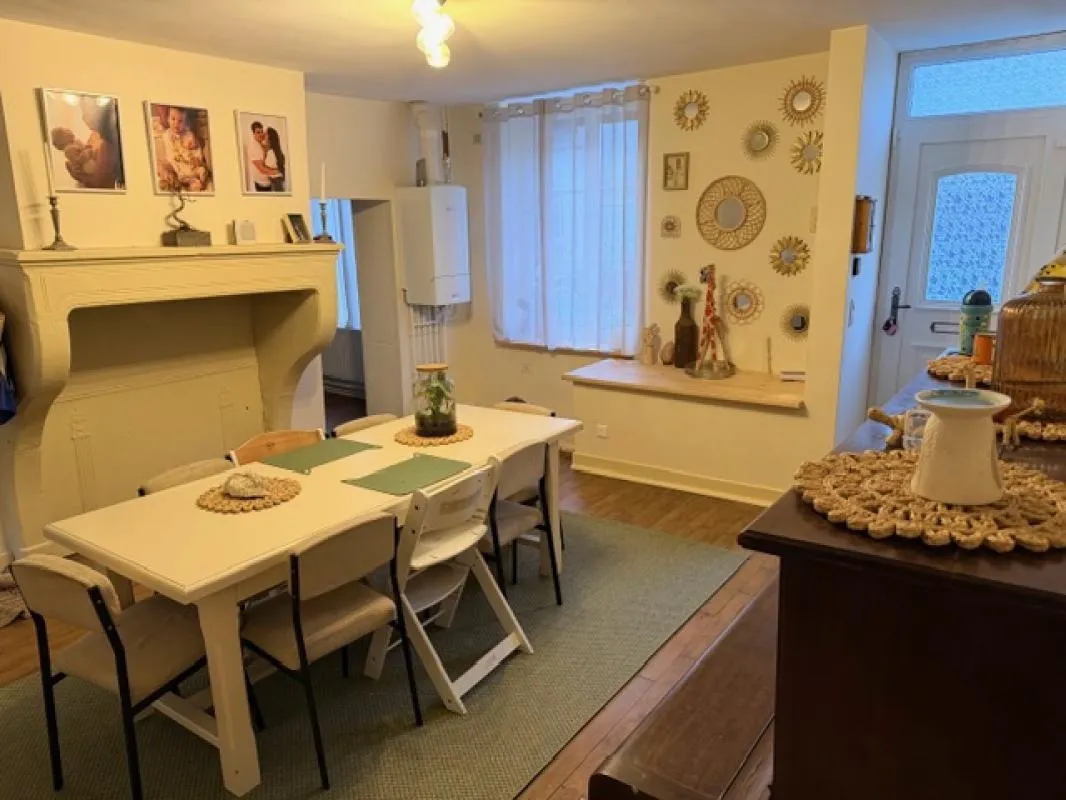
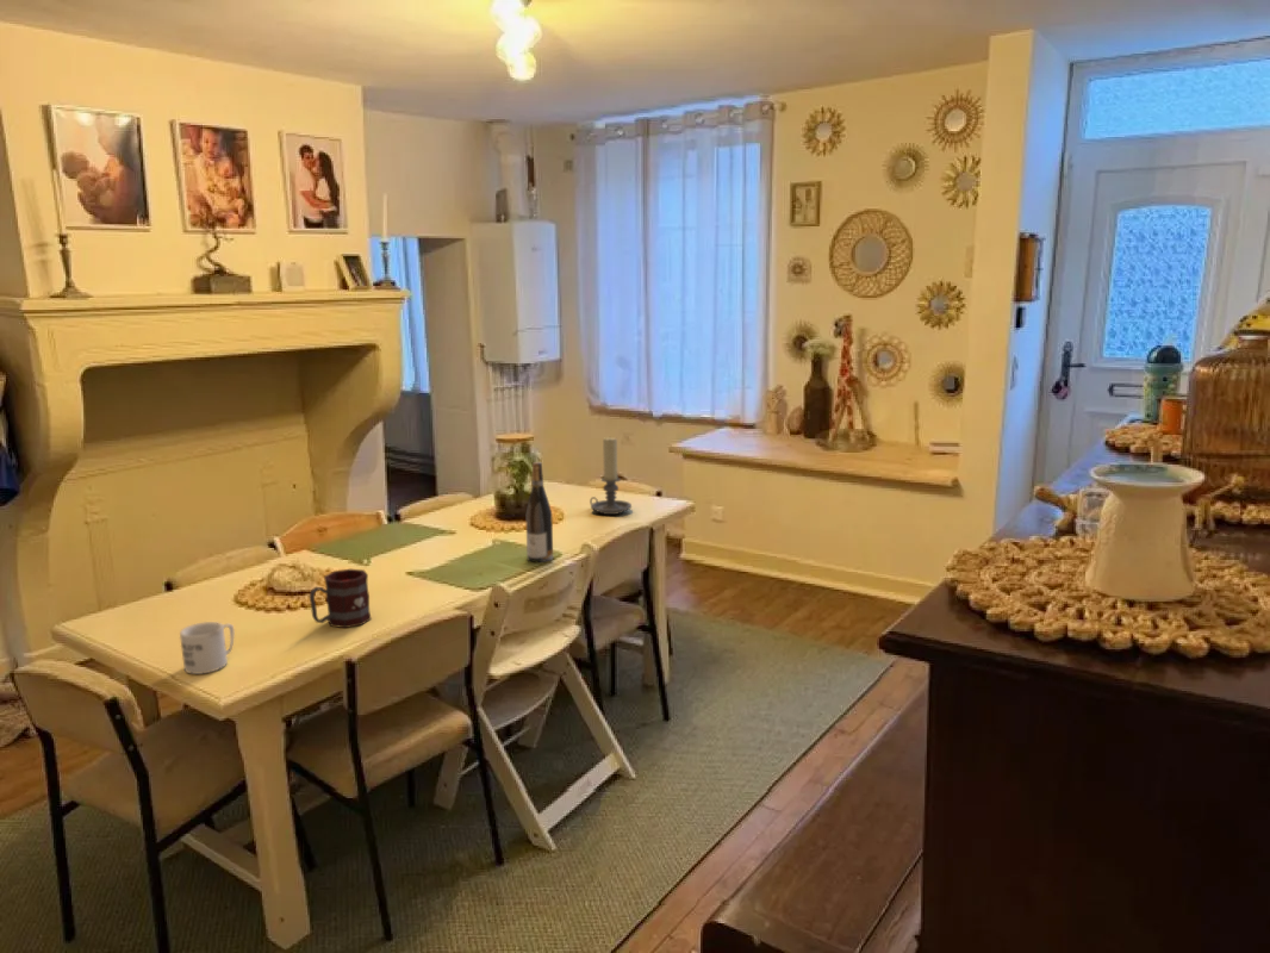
+ mug (210, 644)
+ wine bottle (538, 511)
+ candle holder (608, 473)
+ mug (338, 600)
